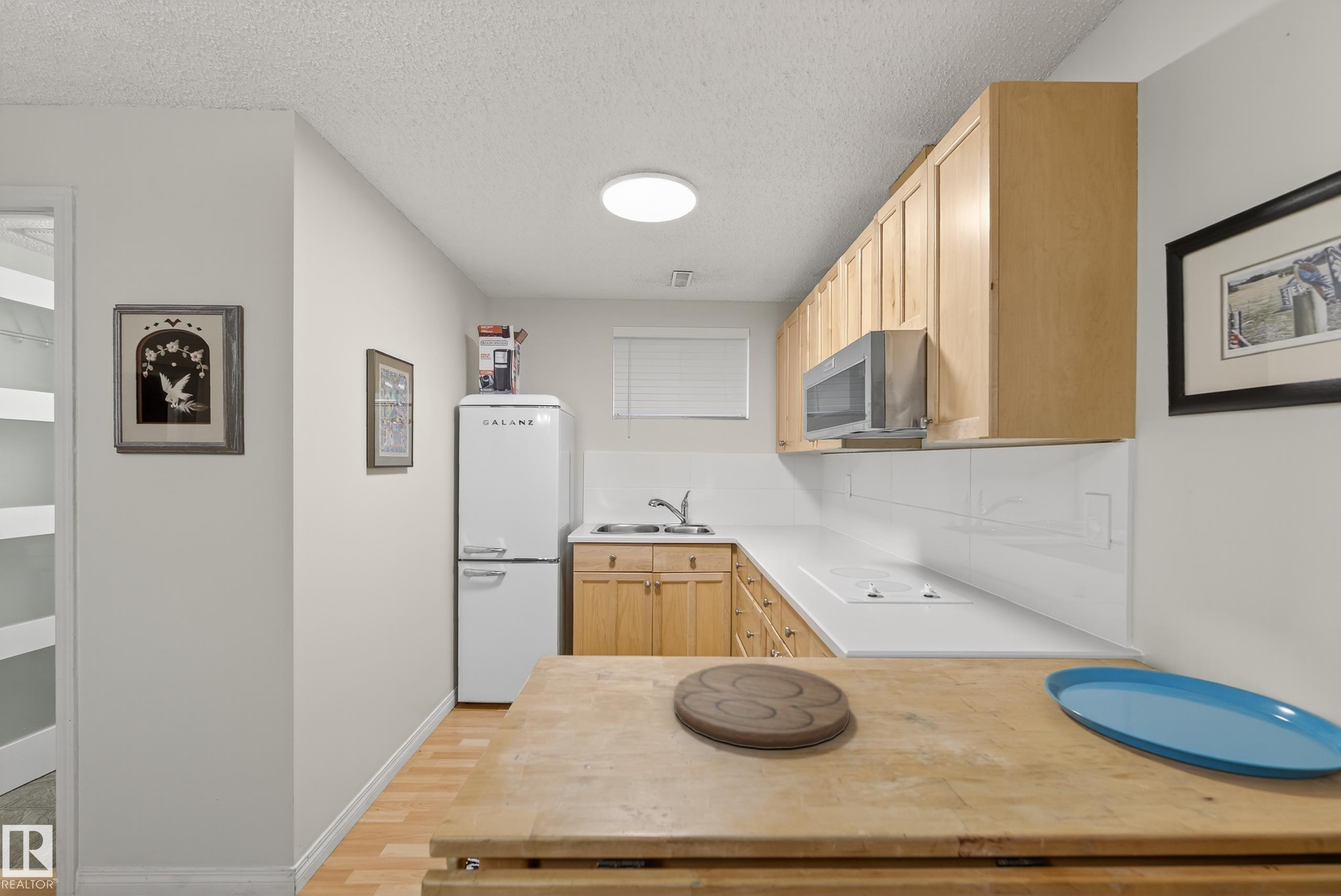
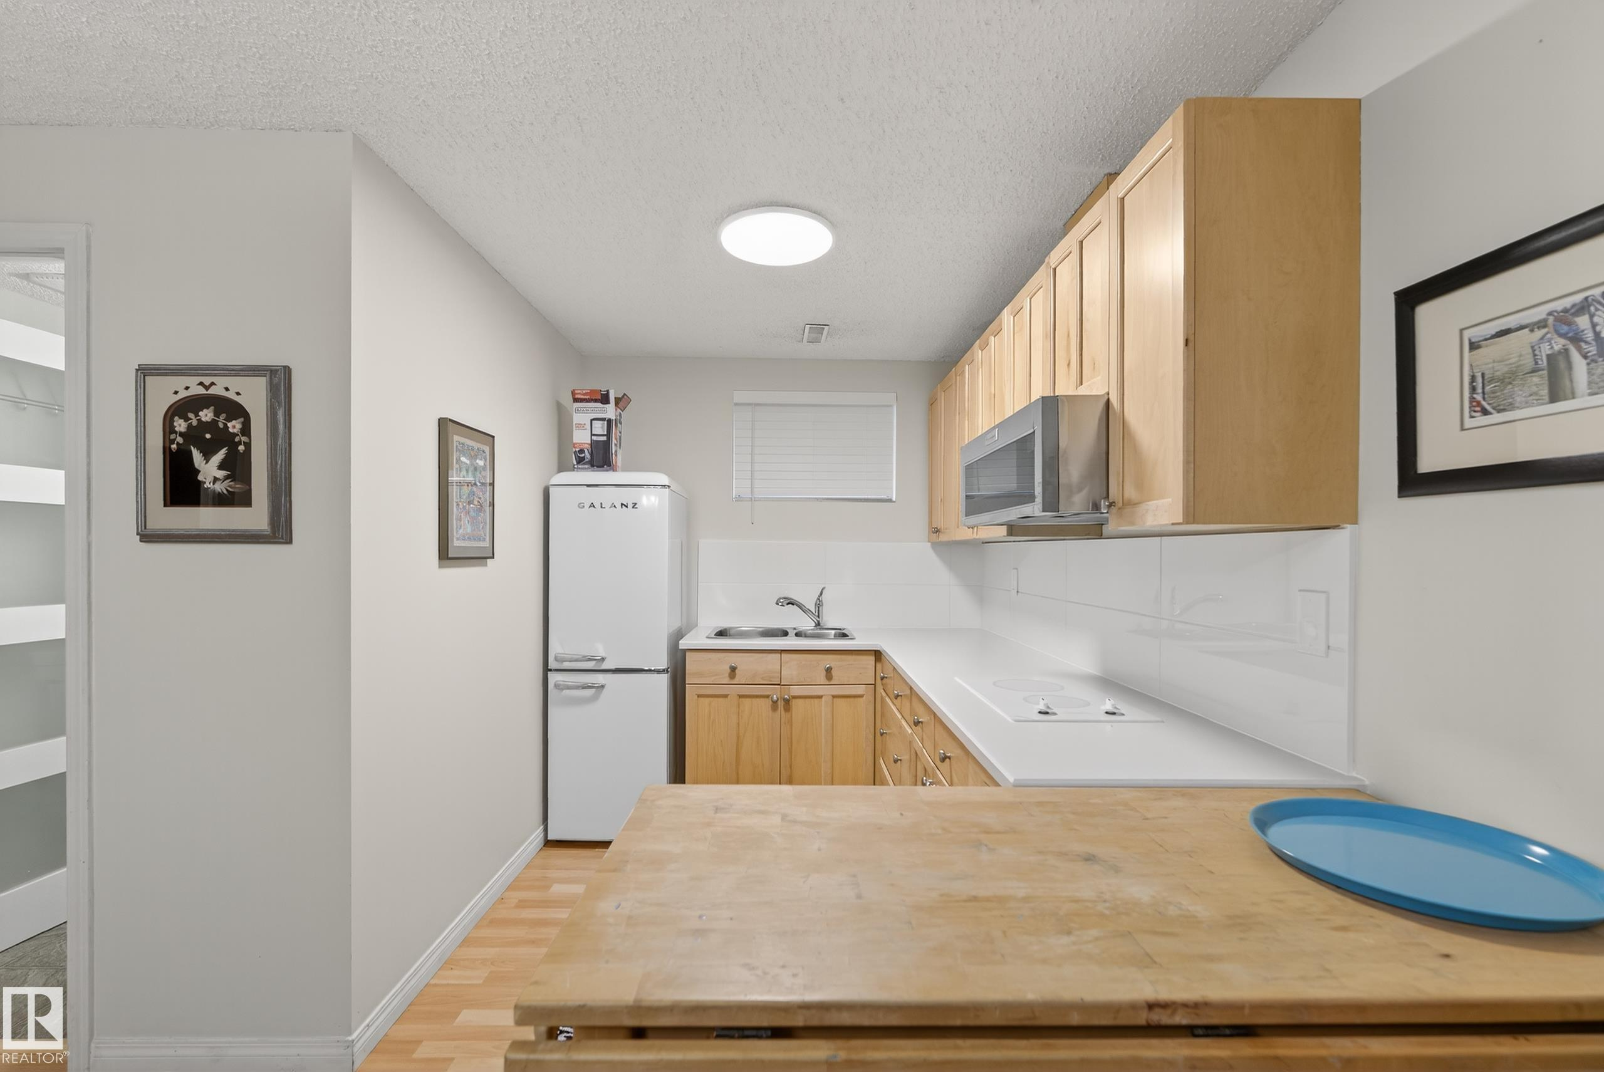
- cutting board (760, 700)
